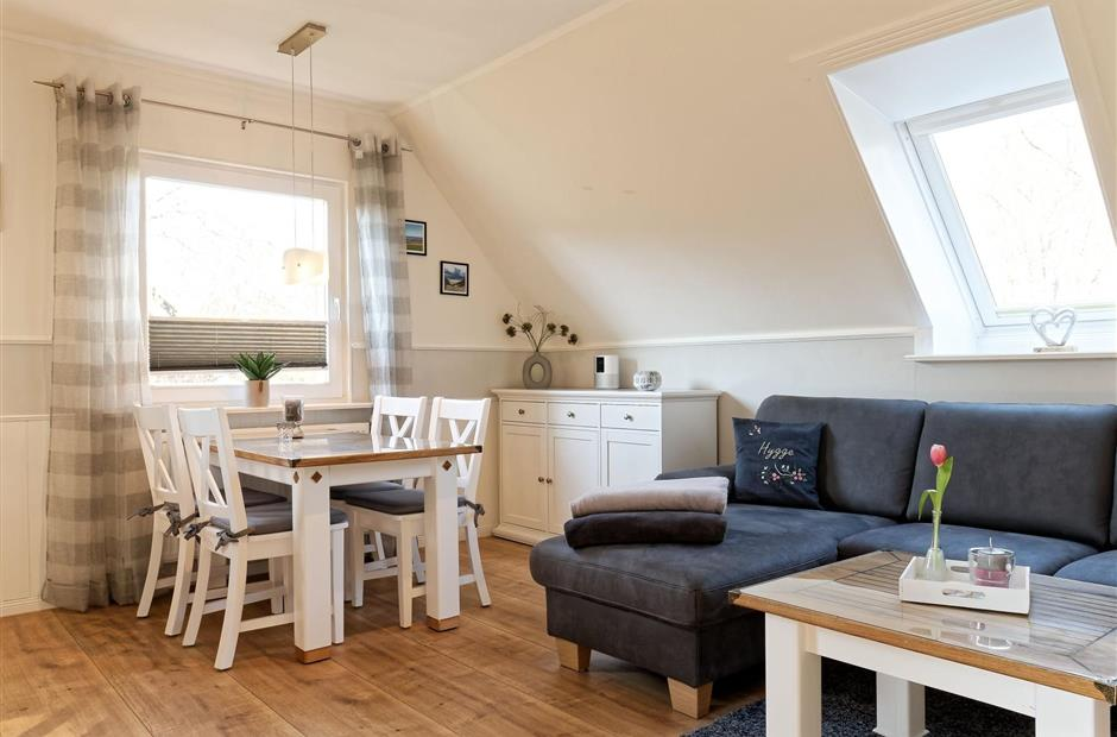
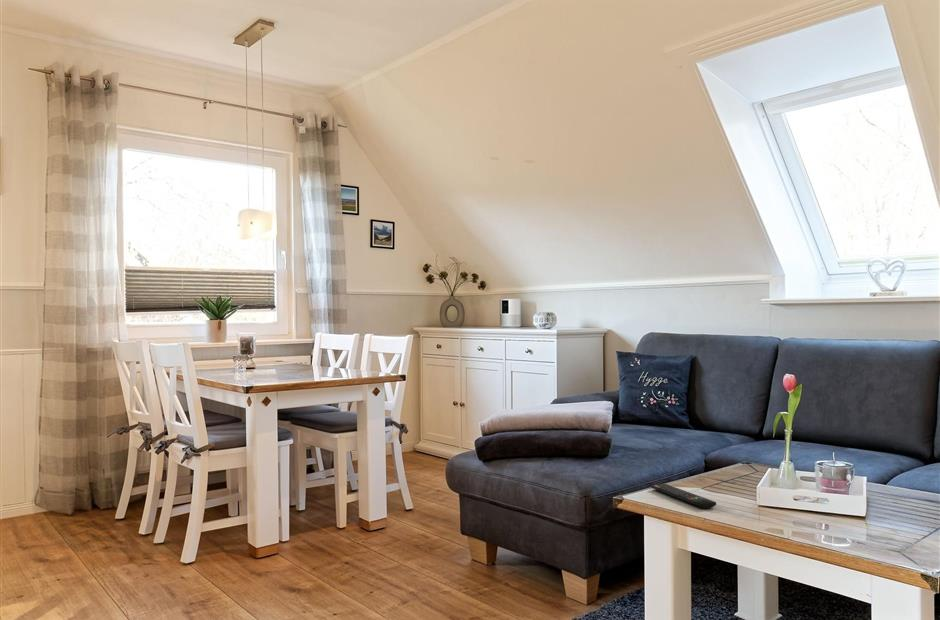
+ remote control (681, 495)
